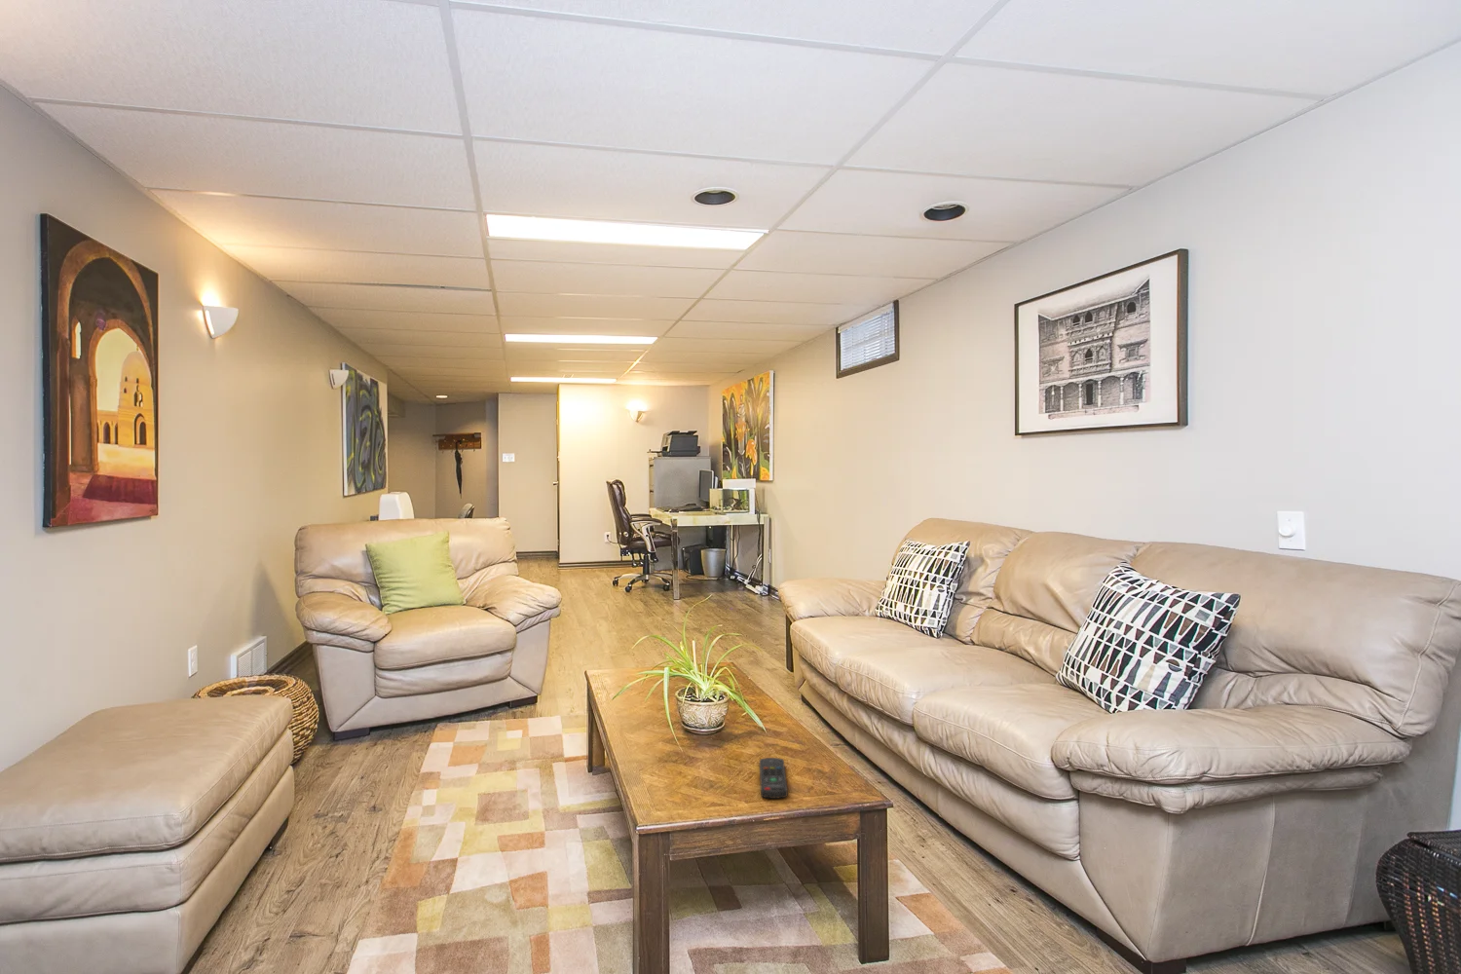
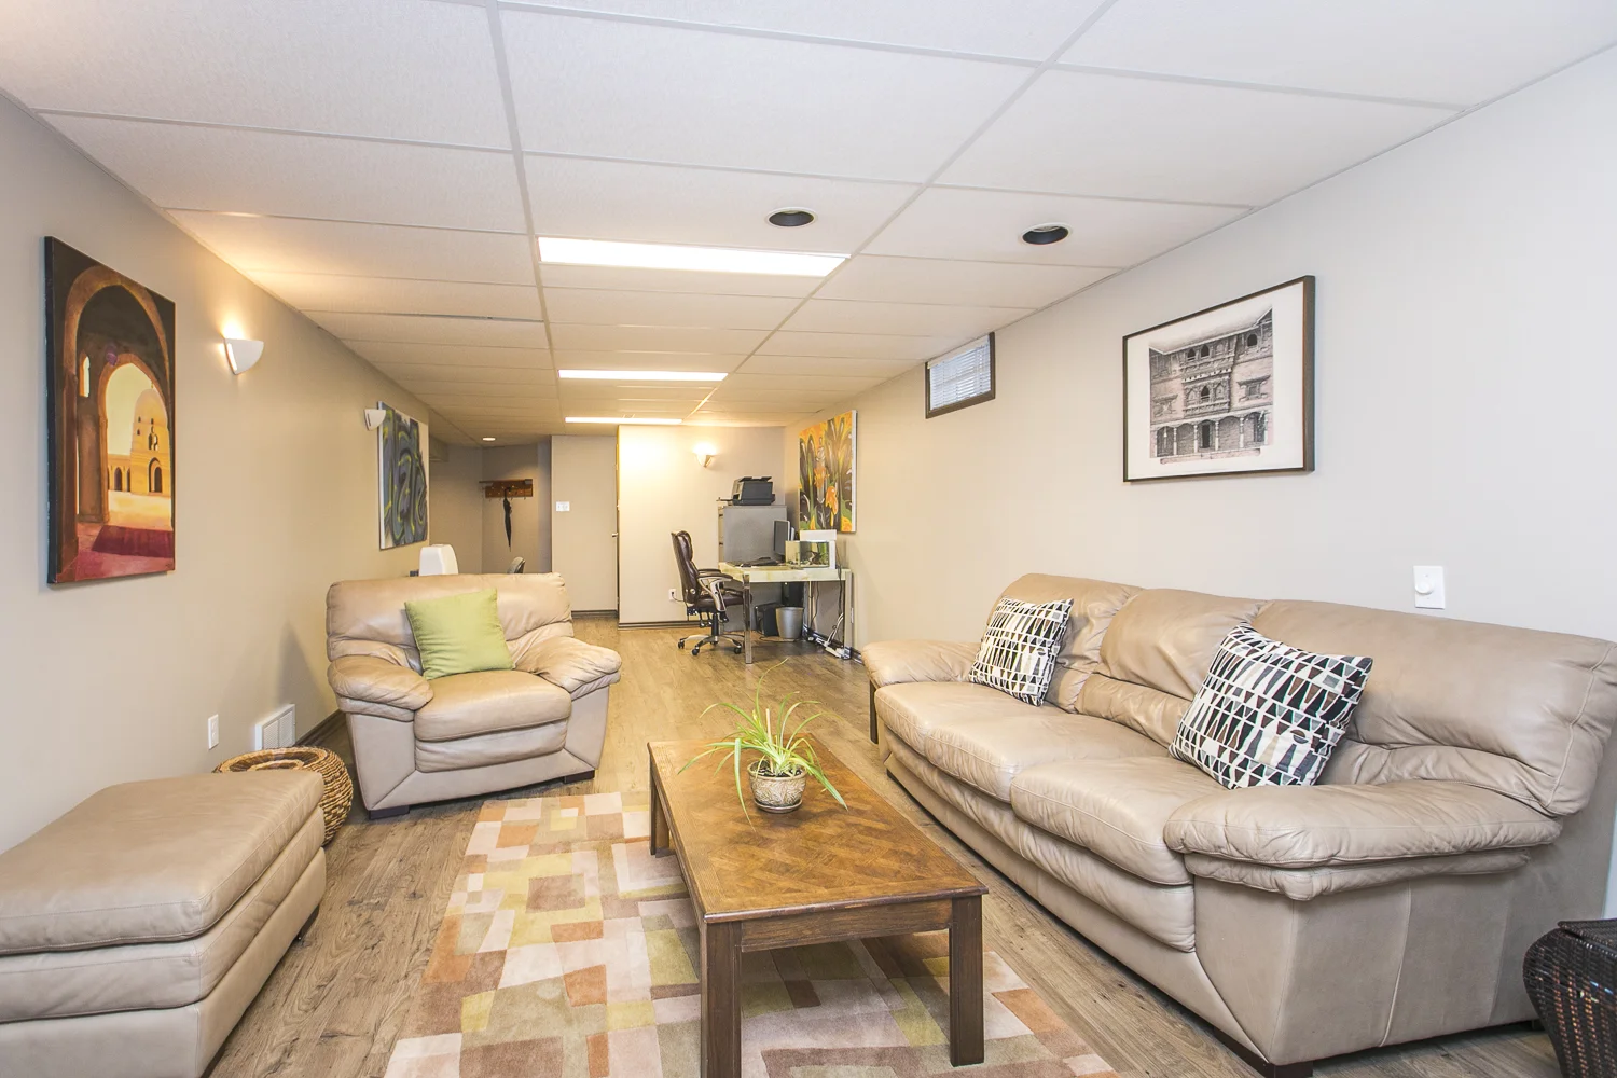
- remote control (773, 776)
